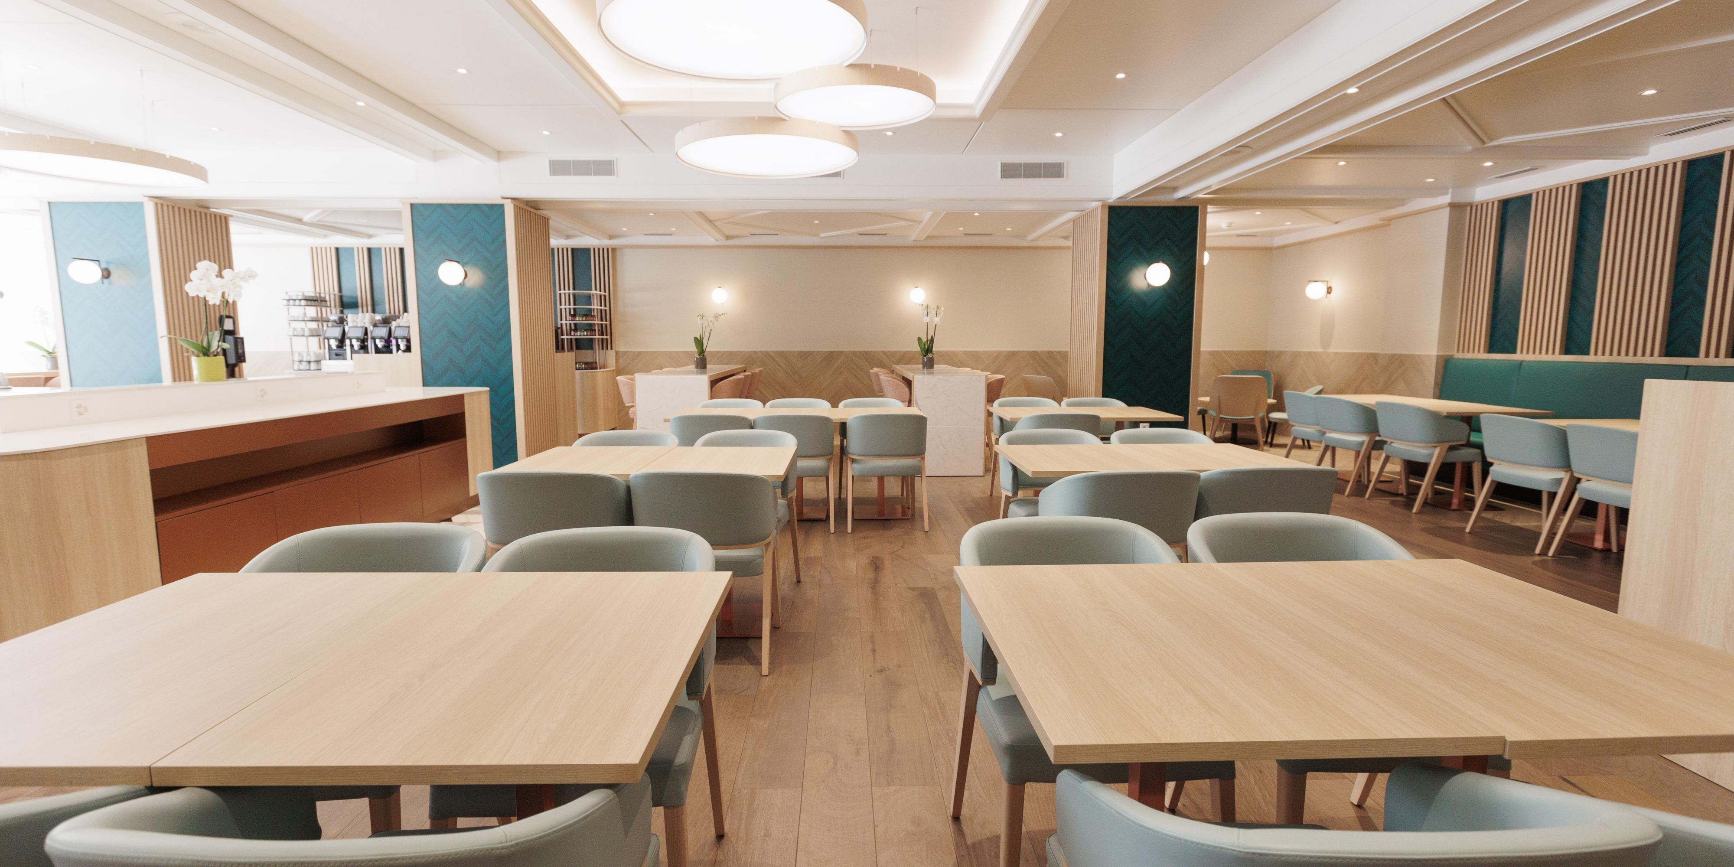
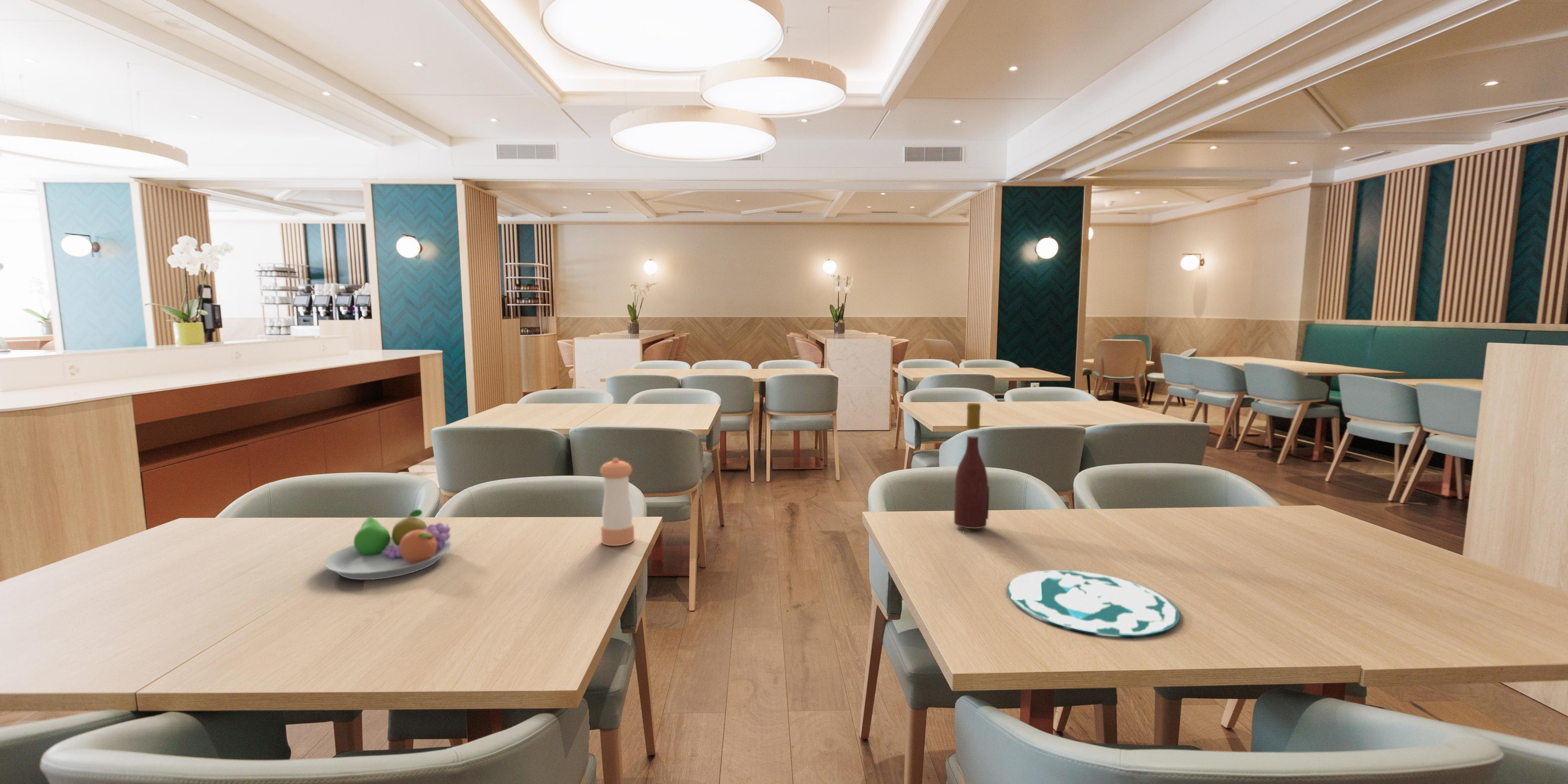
+ fruit bowl (390, 540)
+ pepper shaker (617, 500)
+ plate (1089, 592)
+ wine bottle (972, 466)
